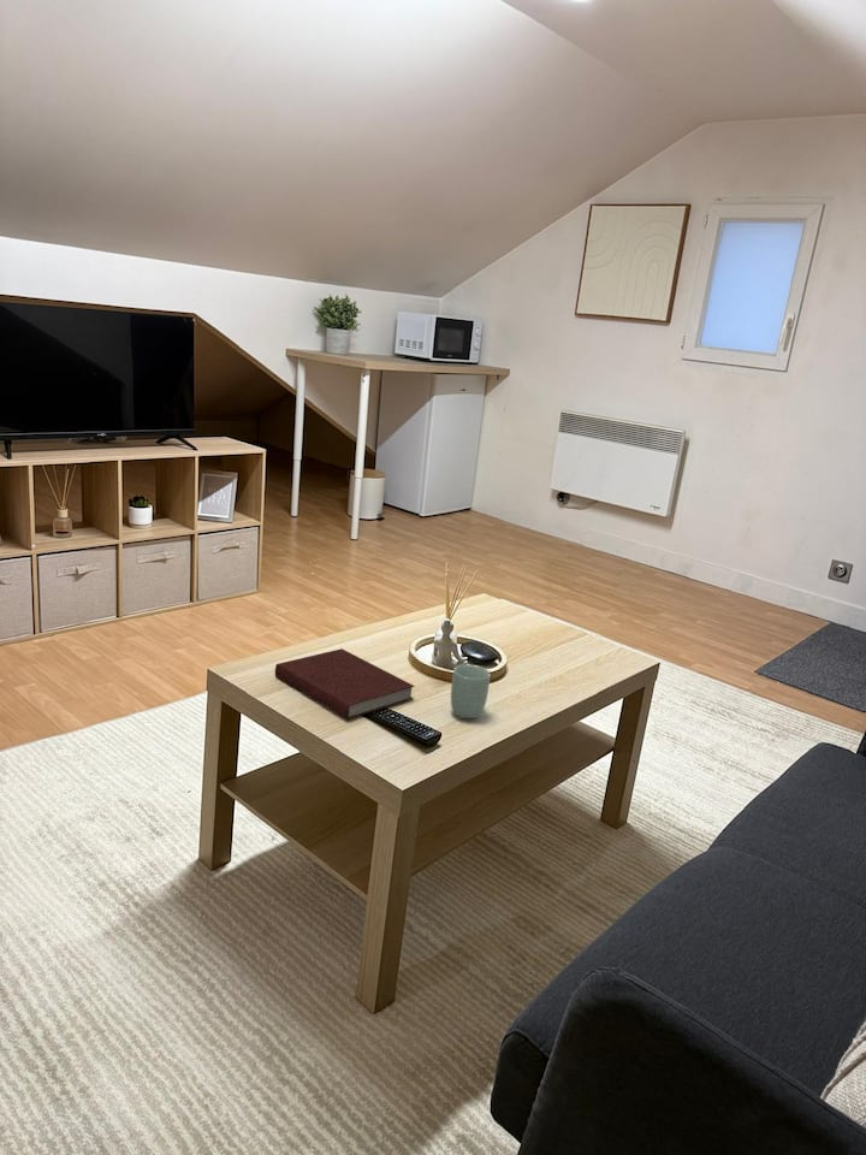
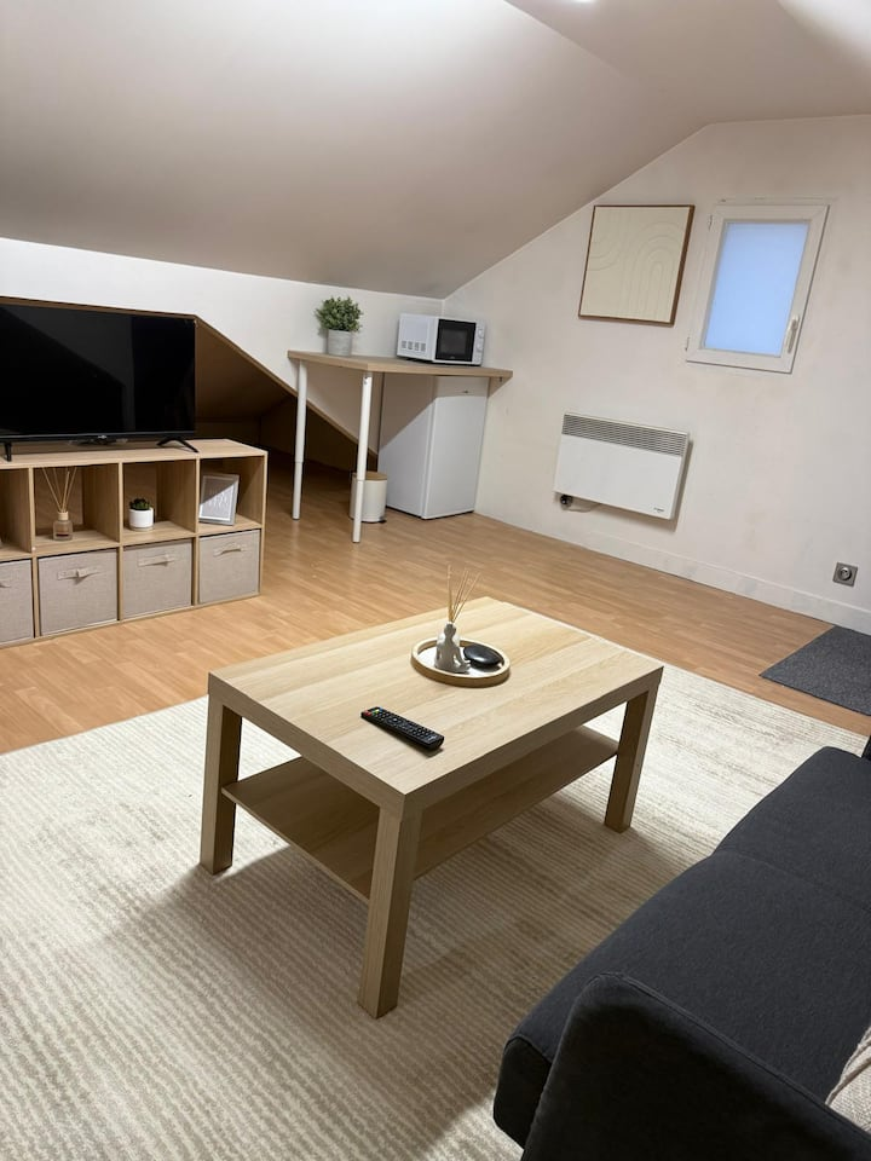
- notebook (344, 681)
- cup (469, 693)
